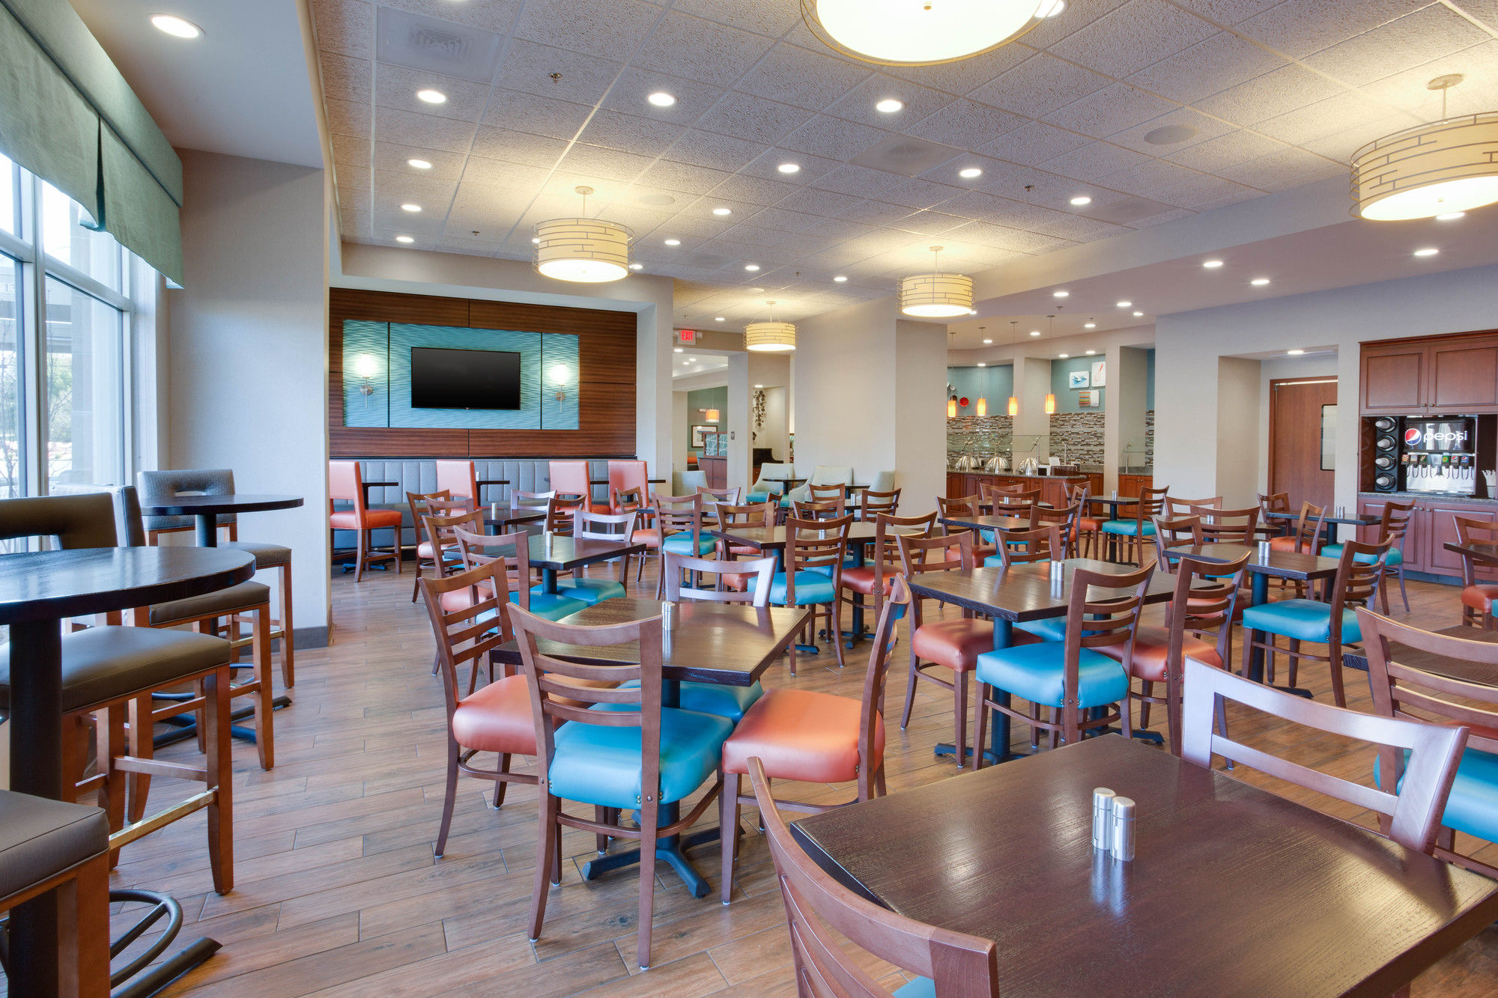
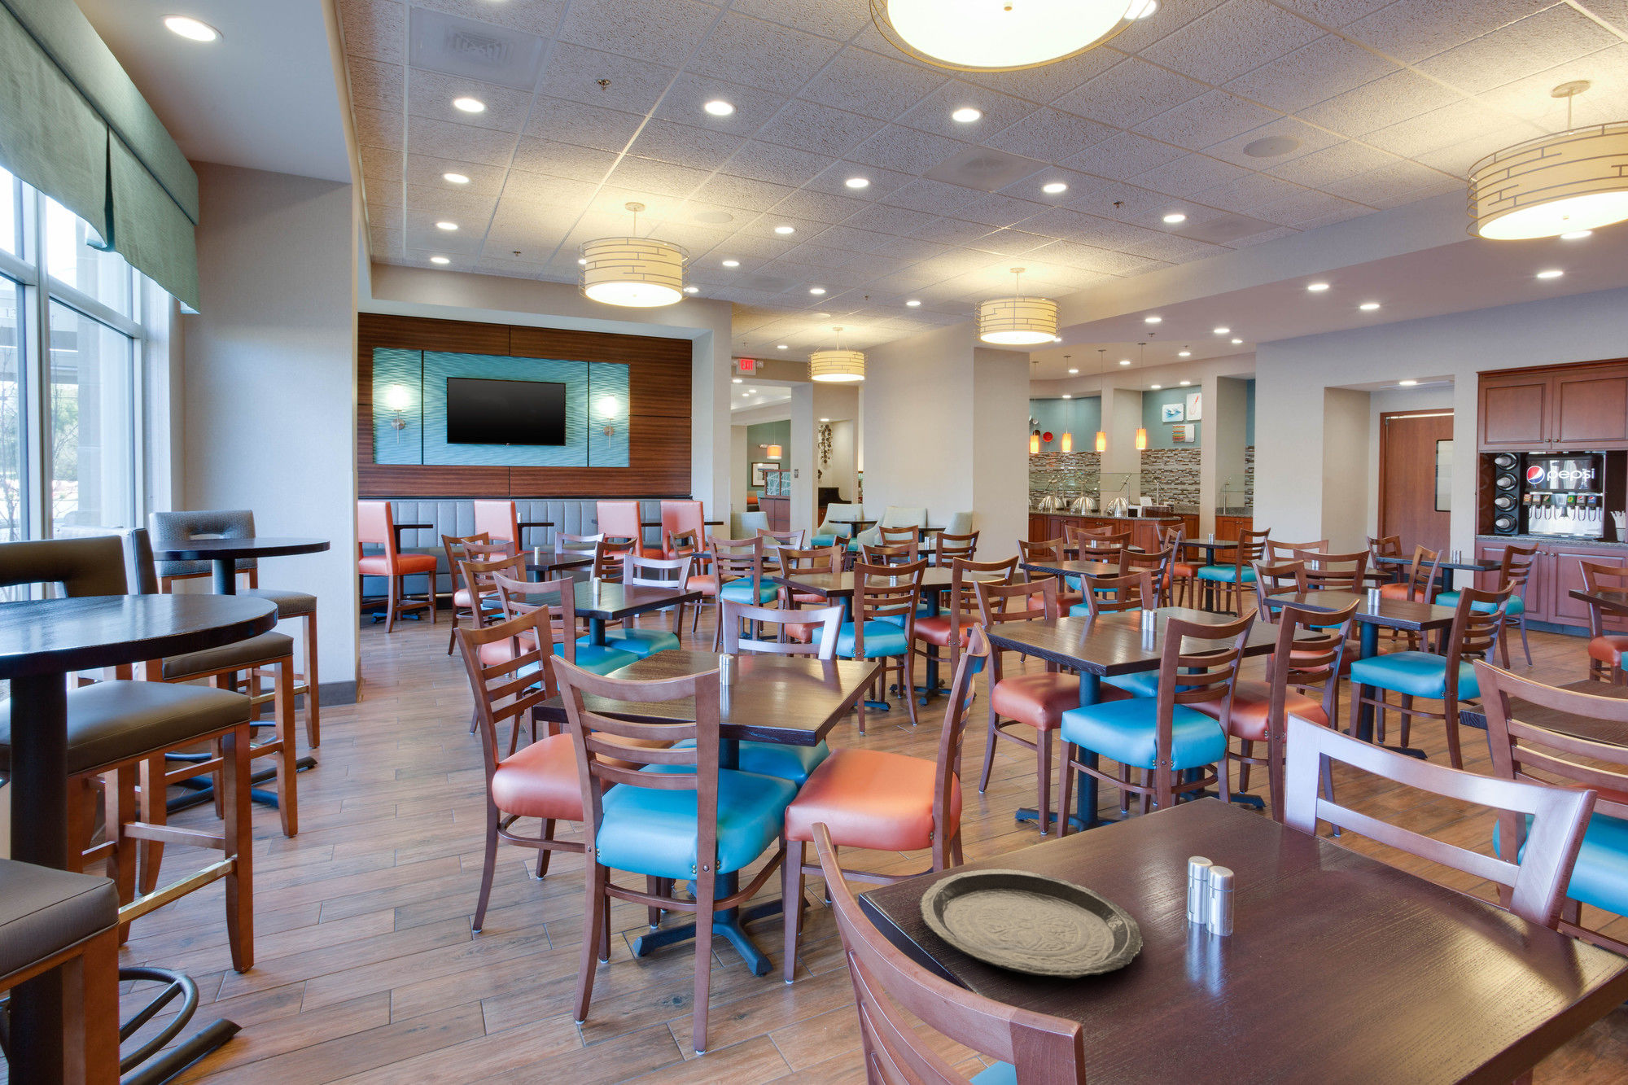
+ plate (1028, 920)
